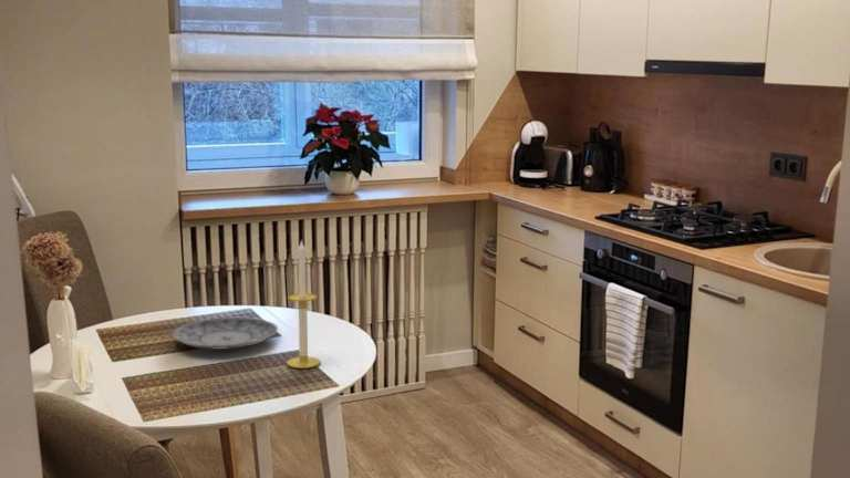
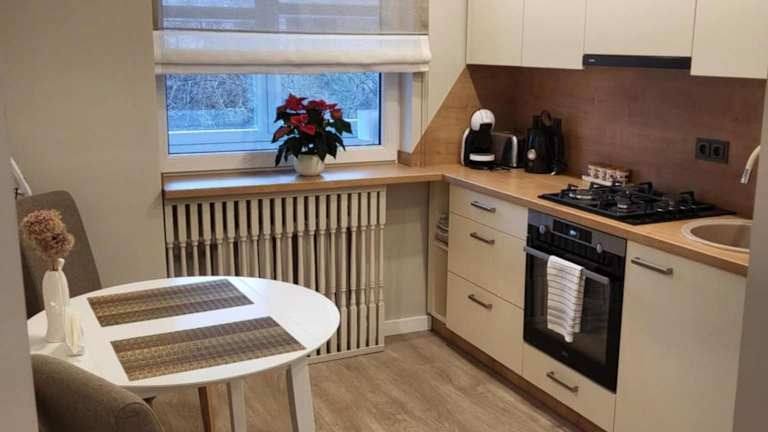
- plate (226, 335)
- candle (302, 301)
